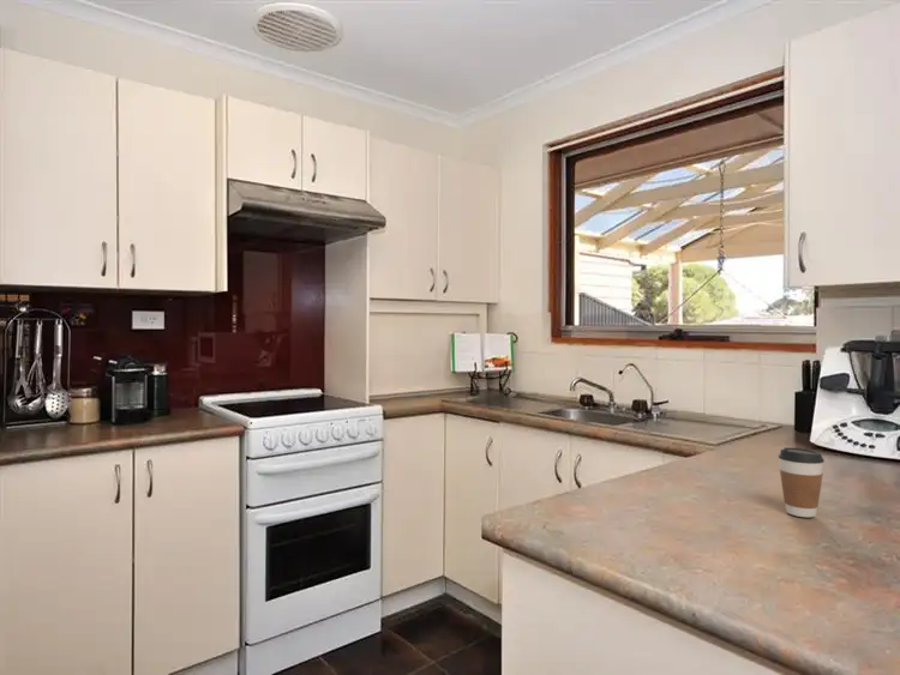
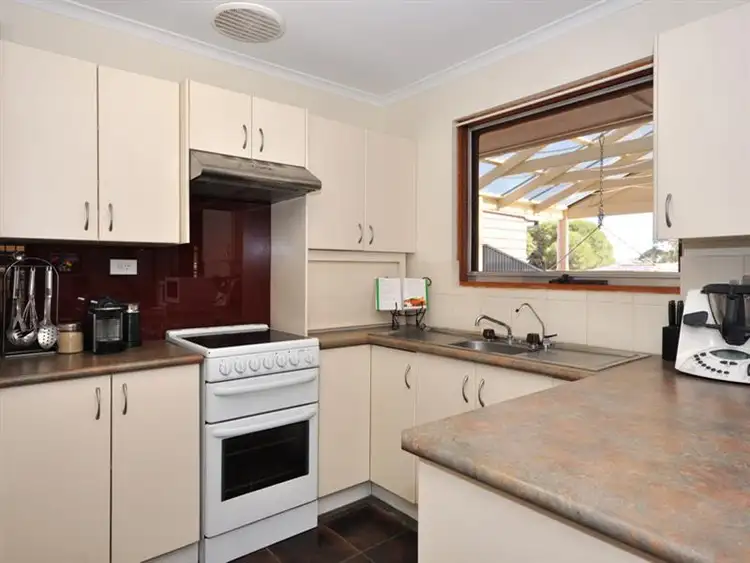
- coffee cup (800, 482)
